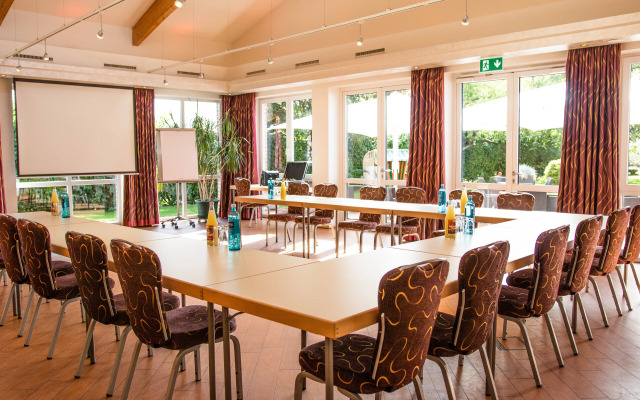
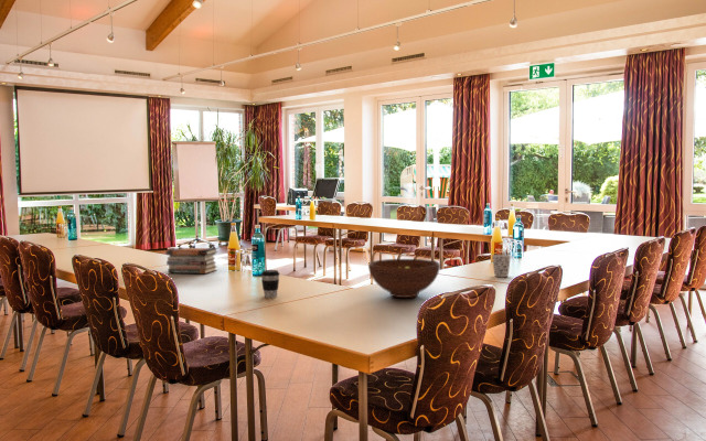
+ book stack (192, 260)
+ fruit bowl (404, 279)
+ cup (501, 266)
+ coffee cup (270, 283)
